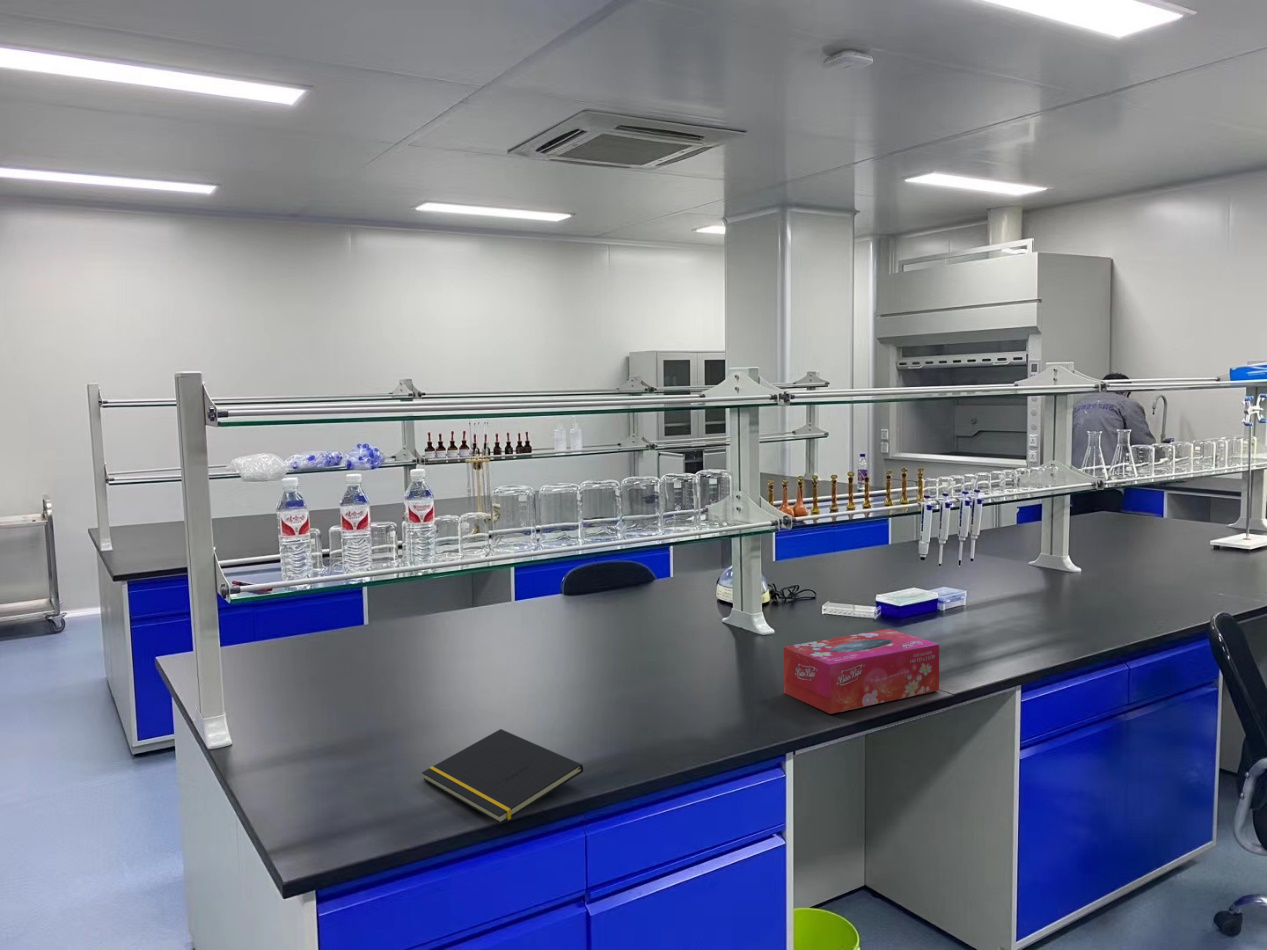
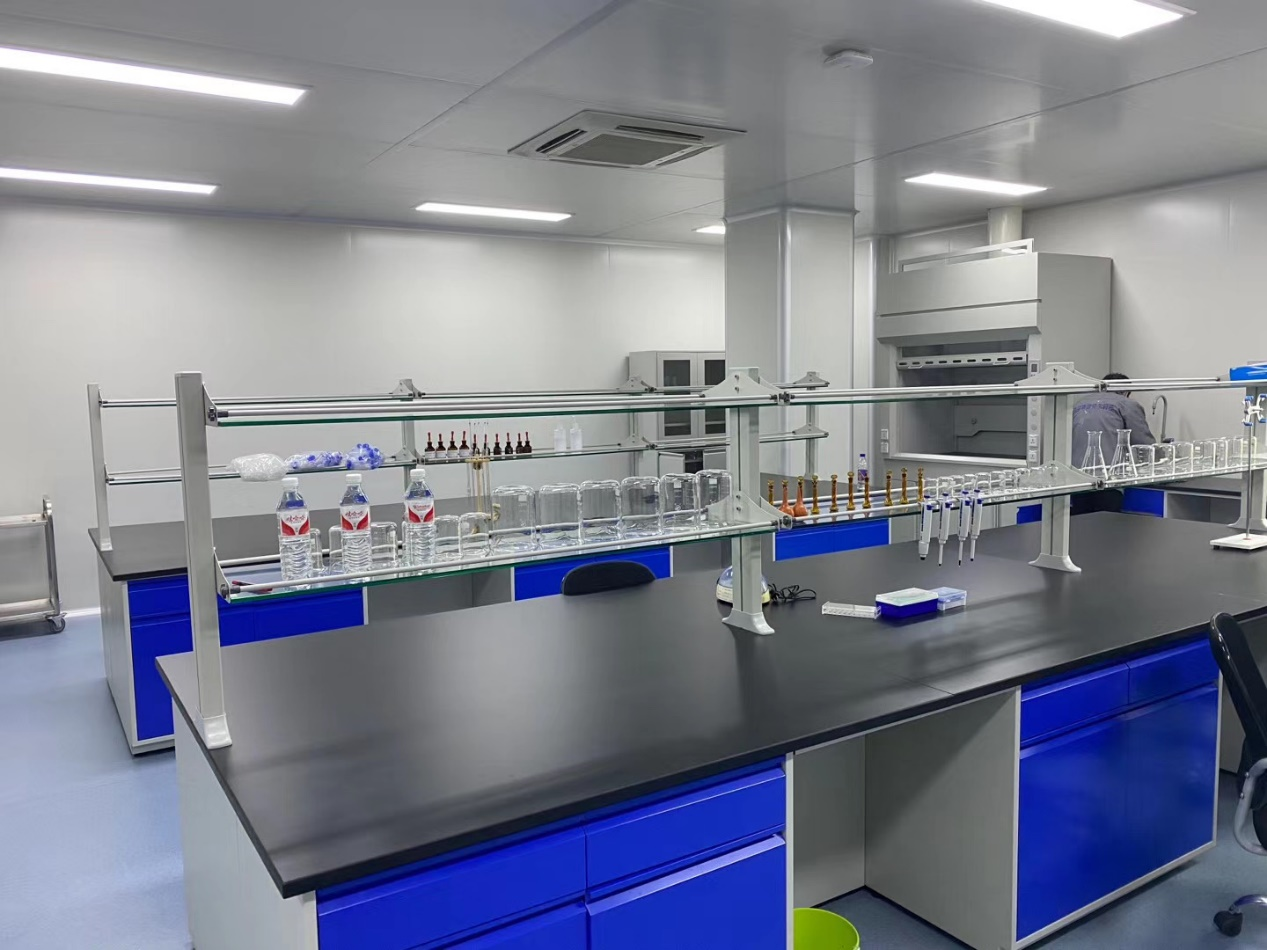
- tissue box (861, 668)
- notepad (500, 772)
